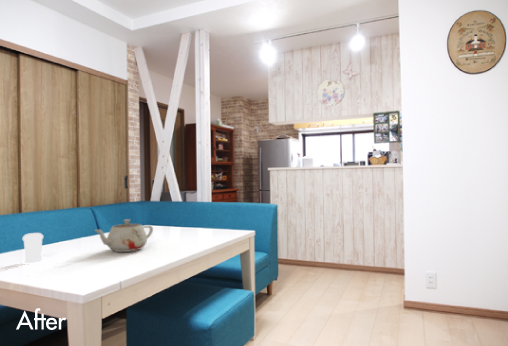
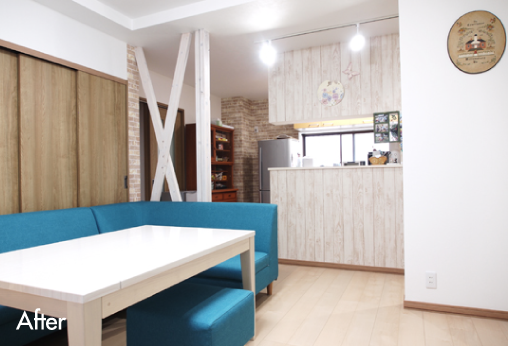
- cup (33, 247)
- teapot (125, 234)
